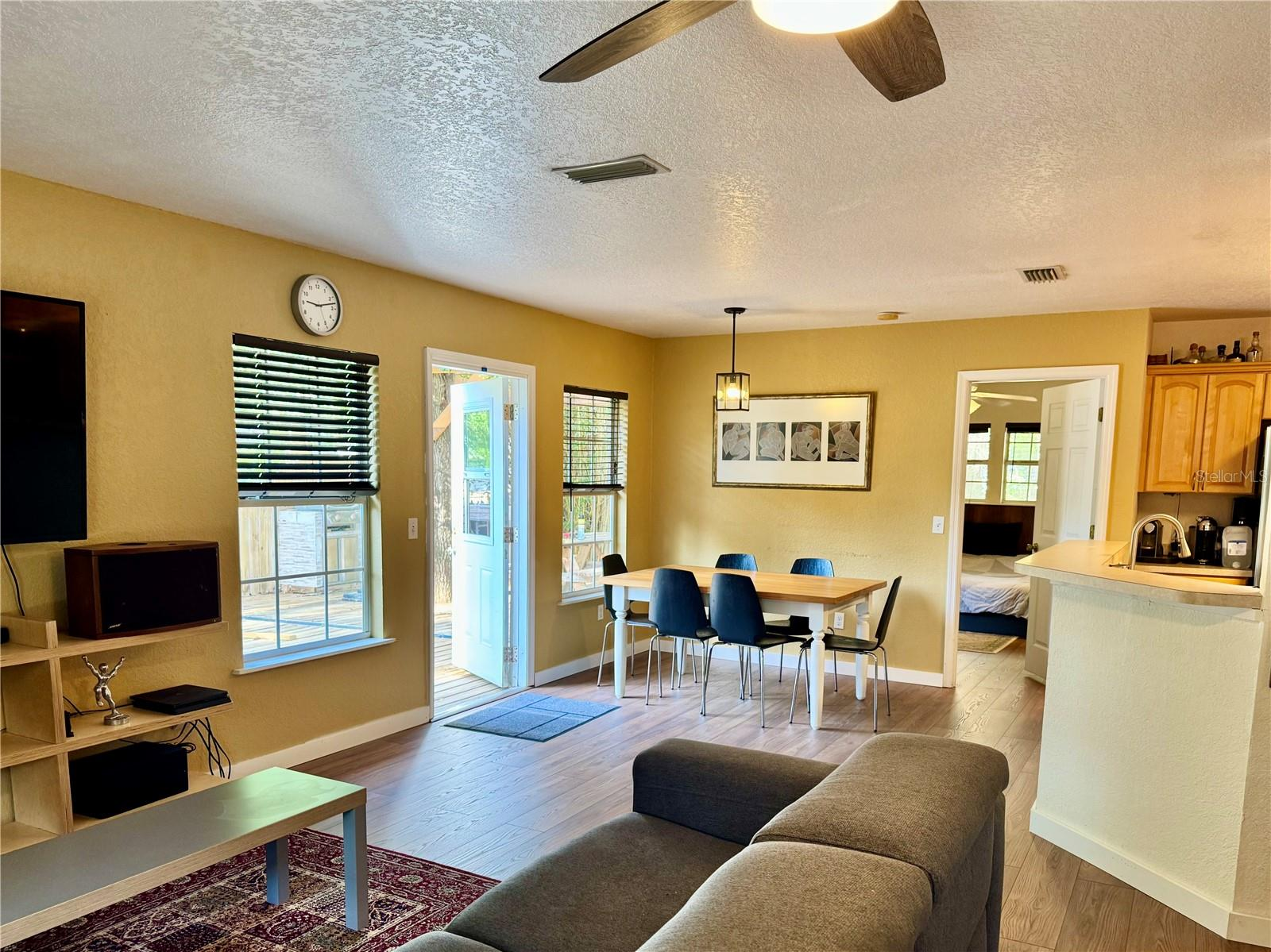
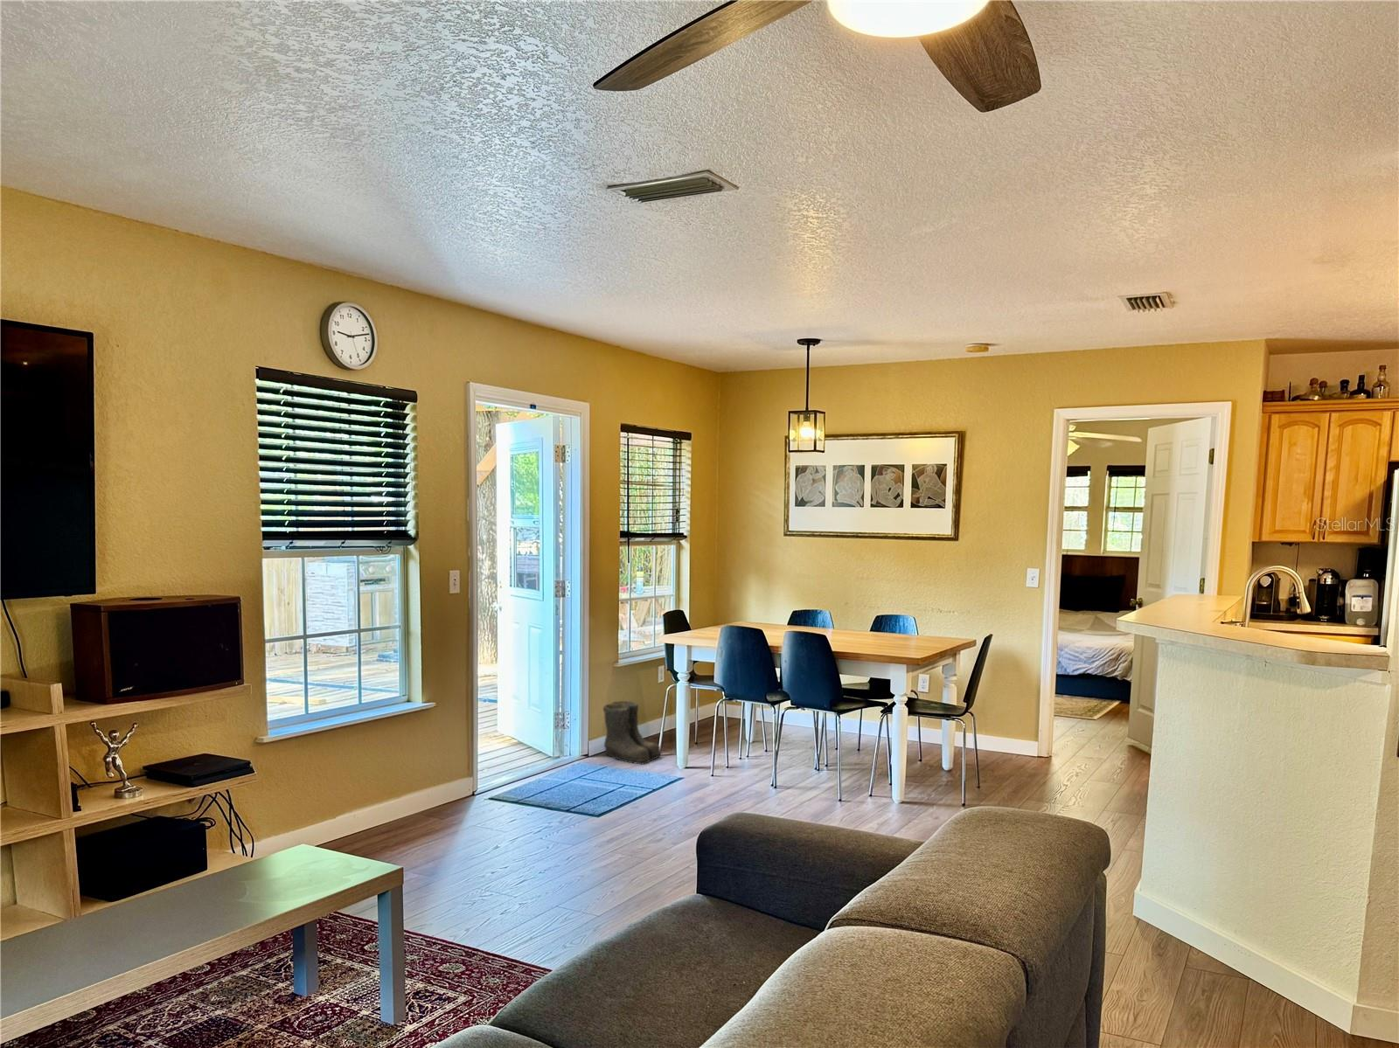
+ boots (632, 731)
